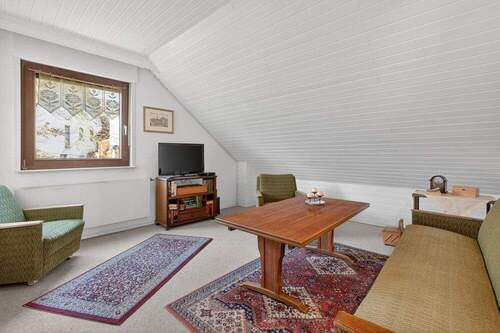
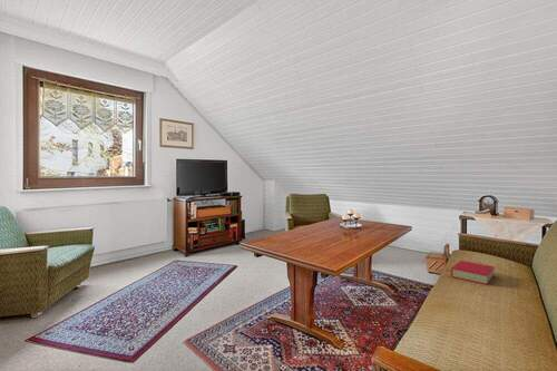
+ book (472, 271)
